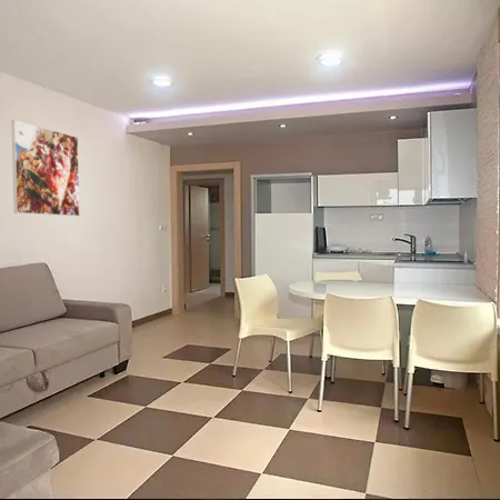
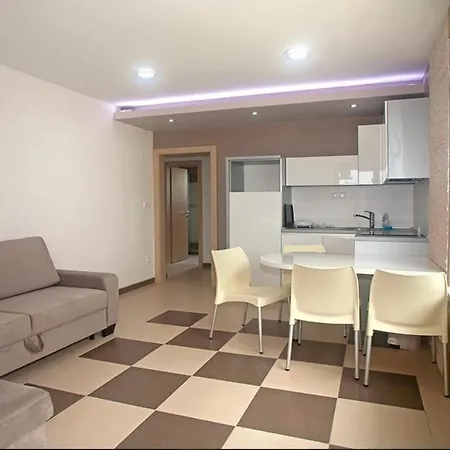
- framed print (48, 171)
